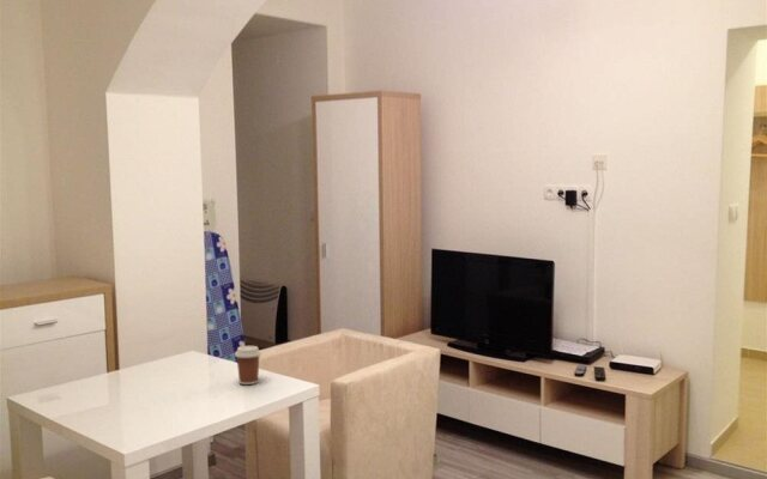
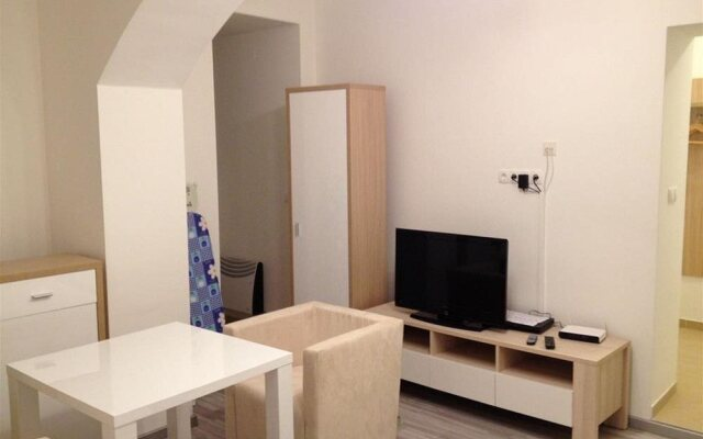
- coffee cup (248, 364)
